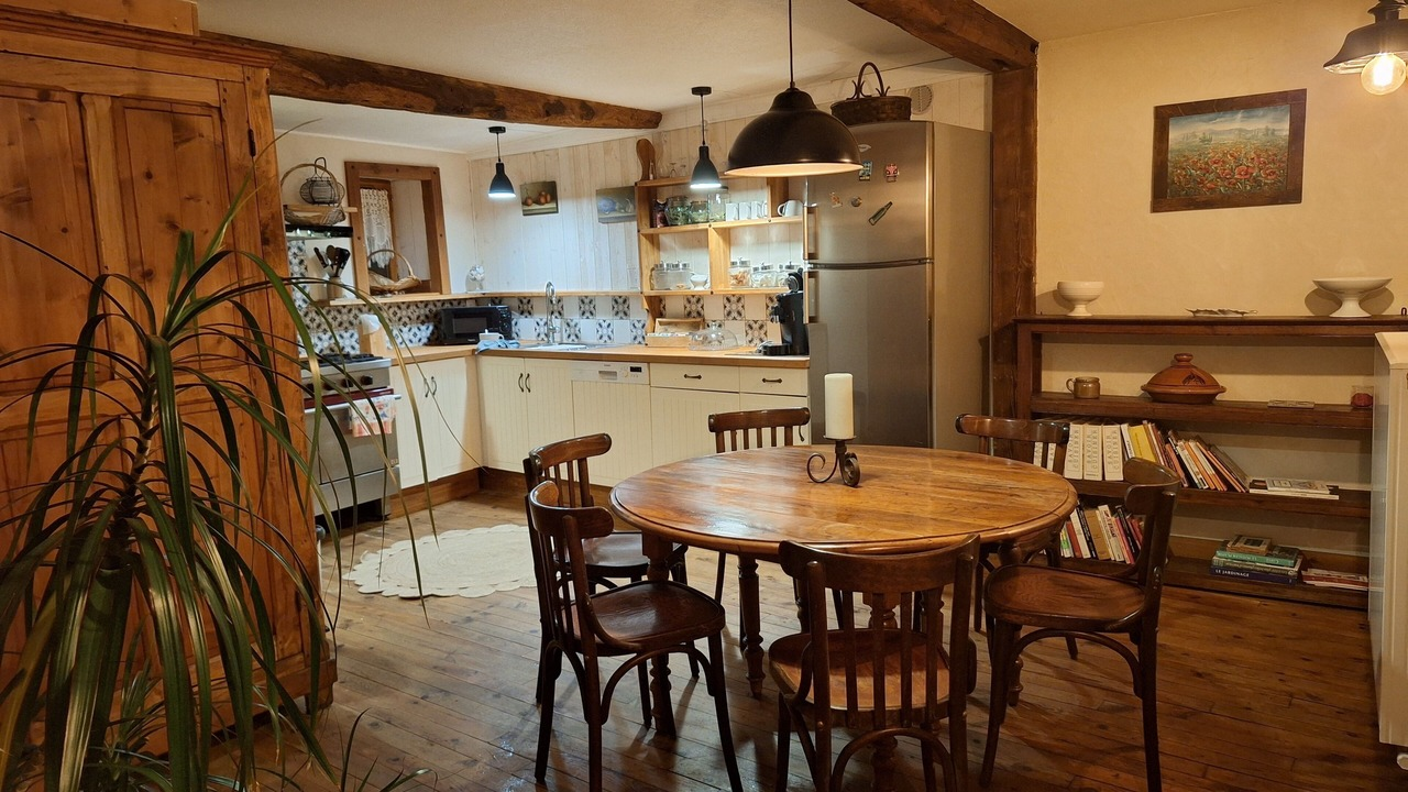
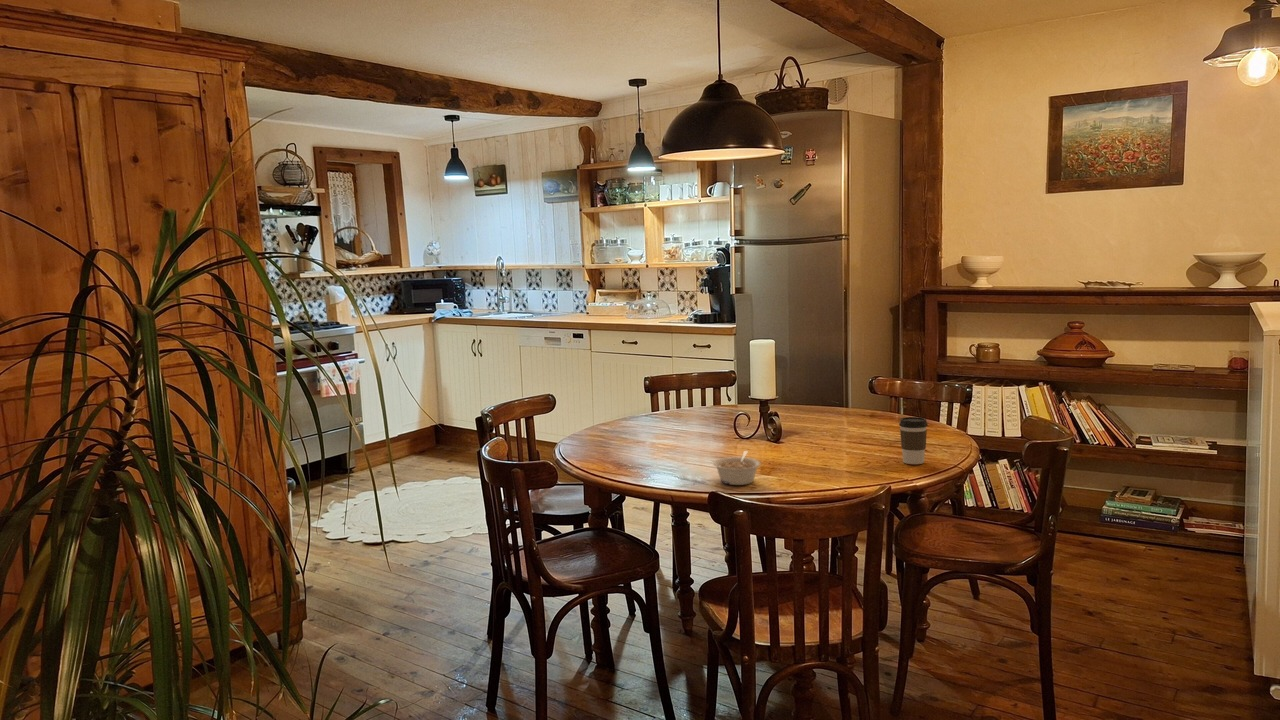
+ legume (736, 469)
+ coffee cup (913, 440)
